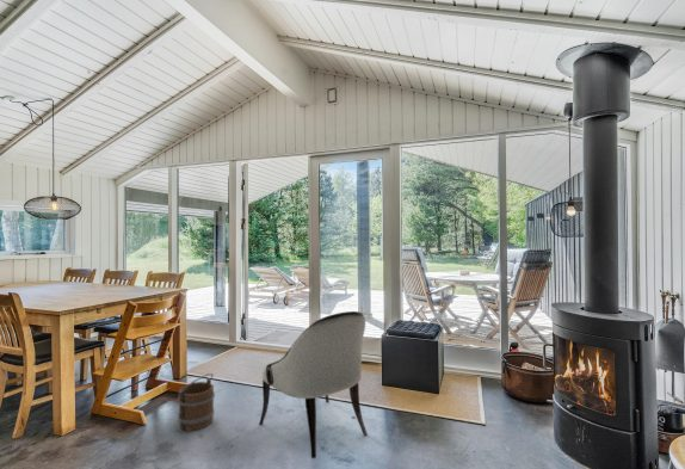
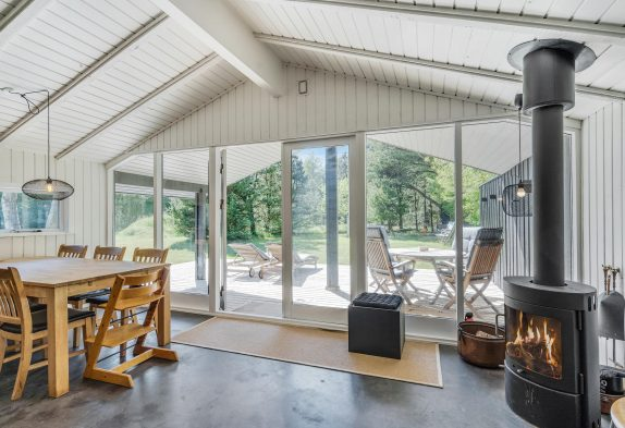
- armchair (317, 366)
- bucket (196, 397)
